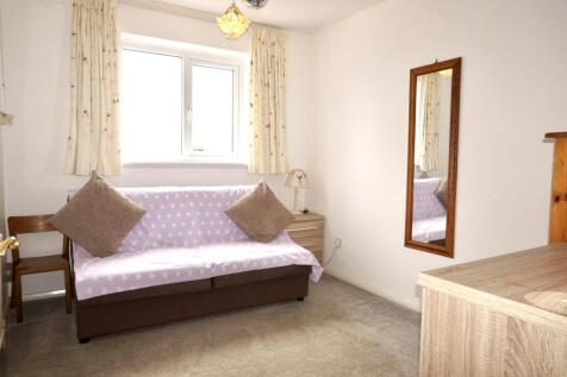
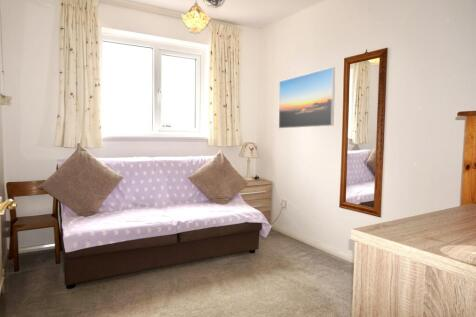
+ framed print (303, 101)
